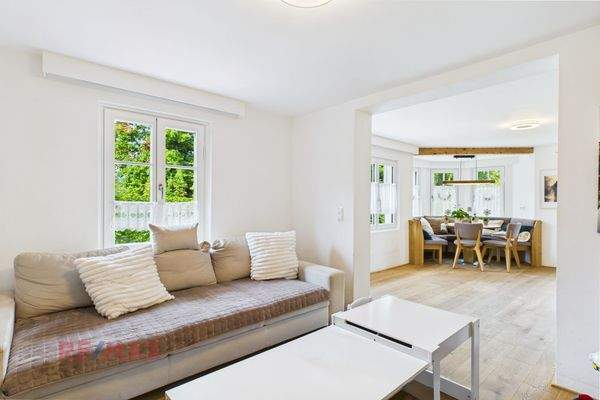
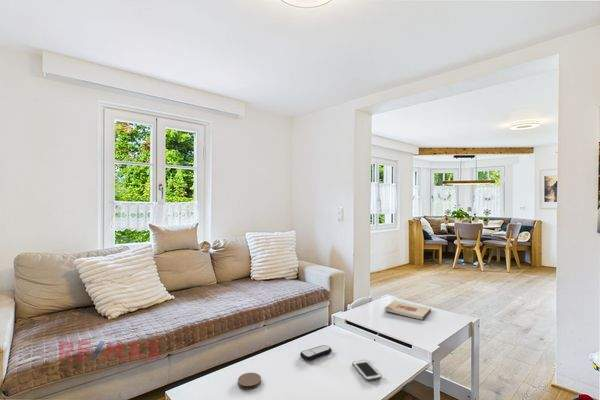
+ coaster (249, 380)
+ wooden plaque (407, 309)
+ remote control (316, 352)
+ cell phone (366, 369)
